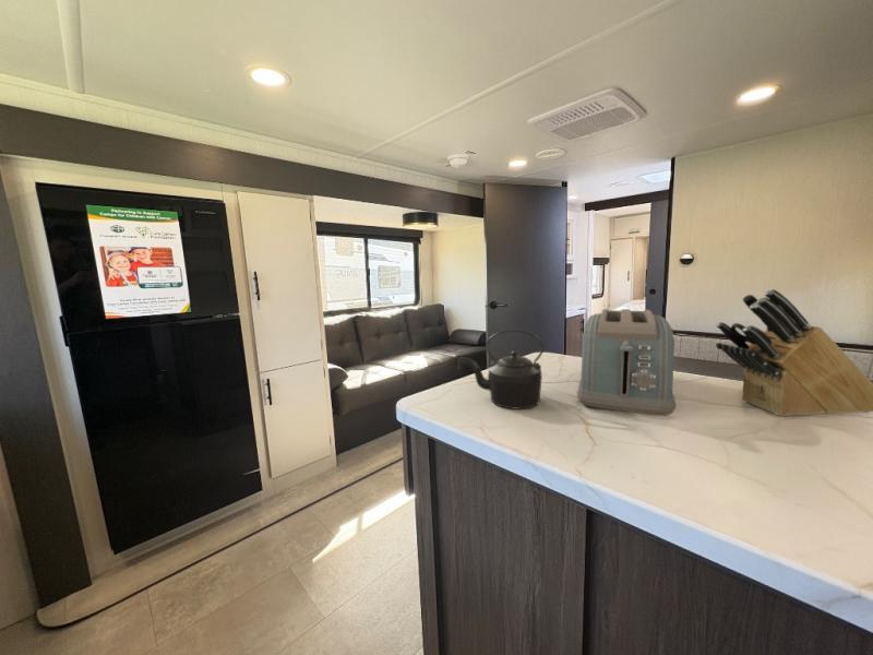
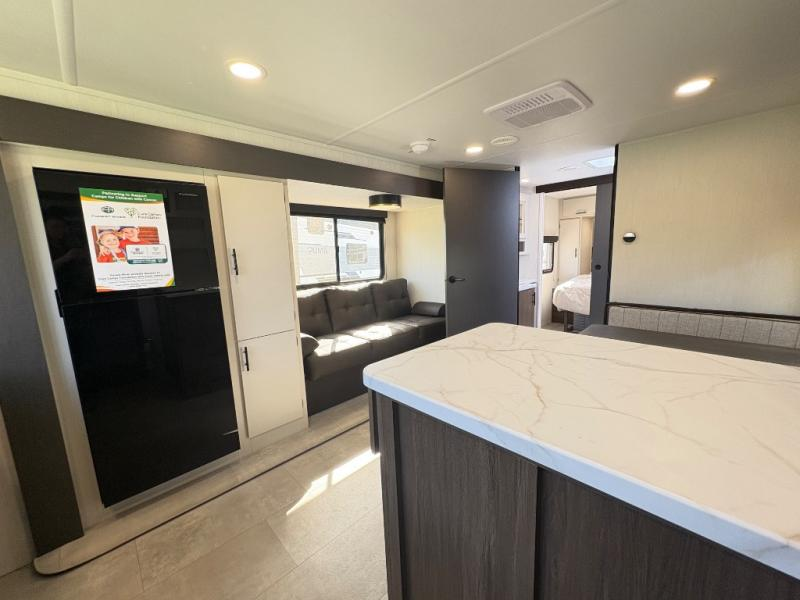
- kettle (501, 365)
- knife block (798, 348)
- toaster (624, 350)
